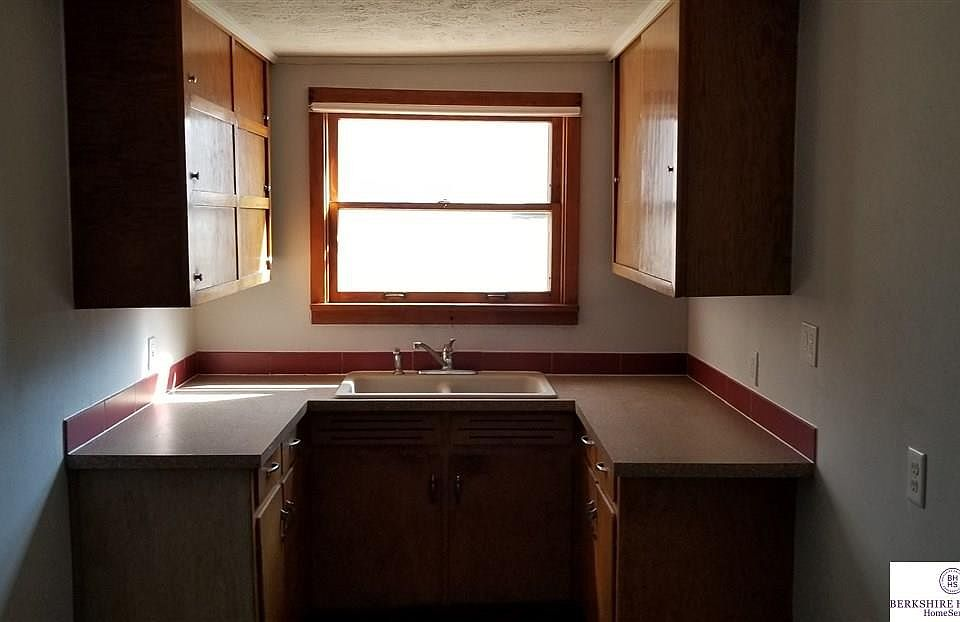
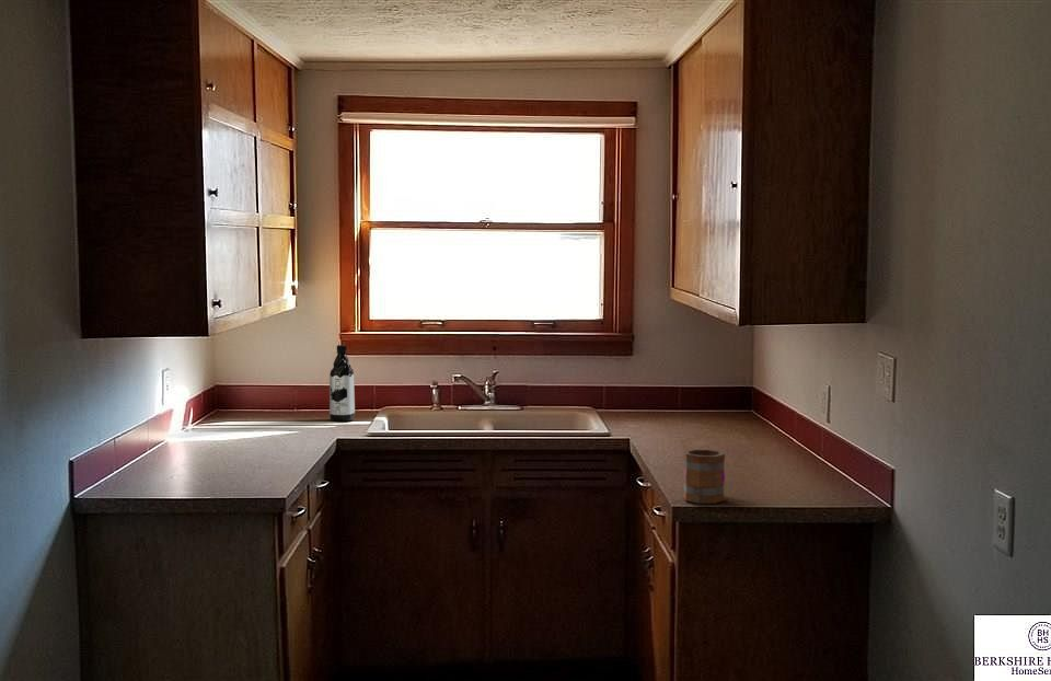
+ water bottle (342, 382)
+ mug (705, 473)
